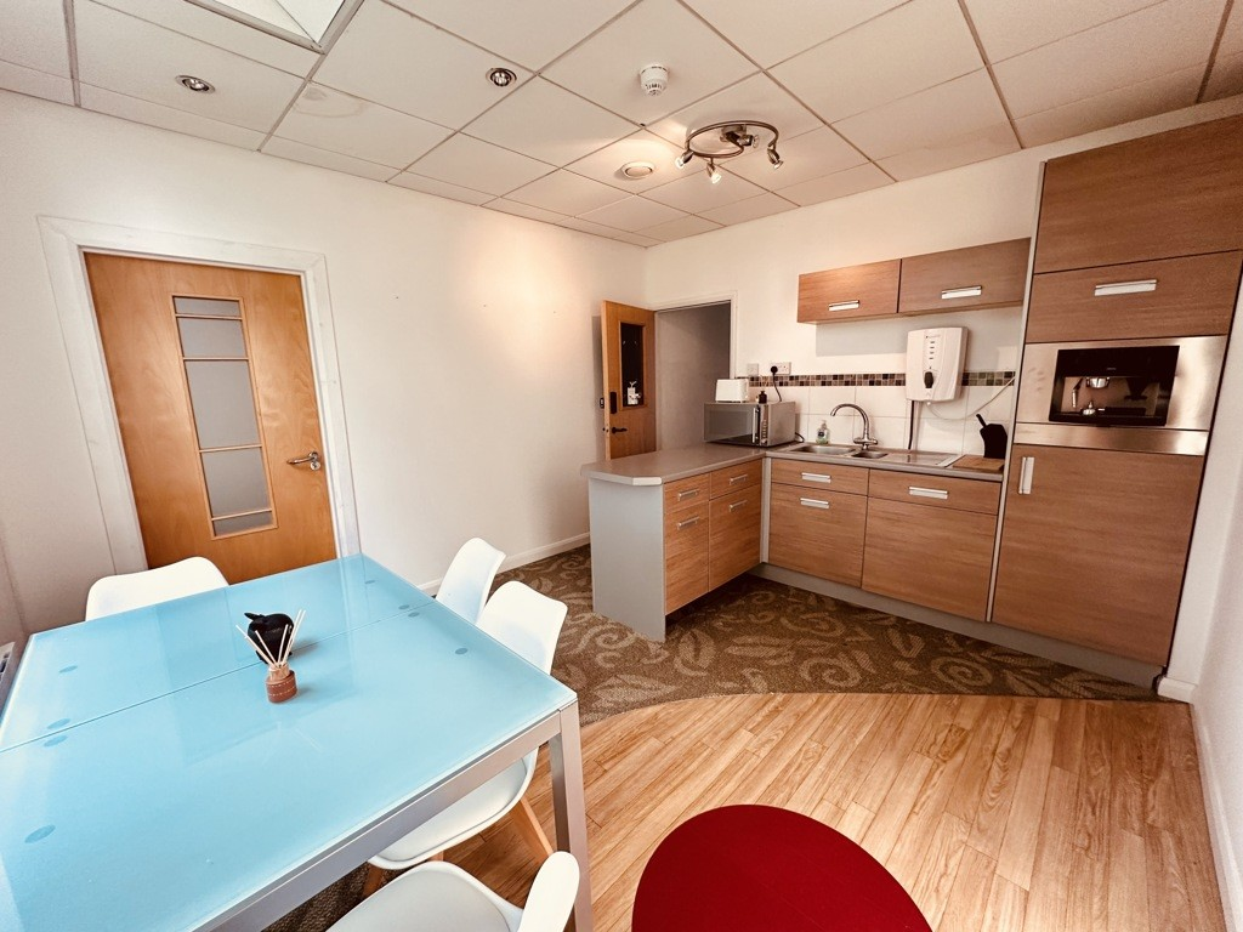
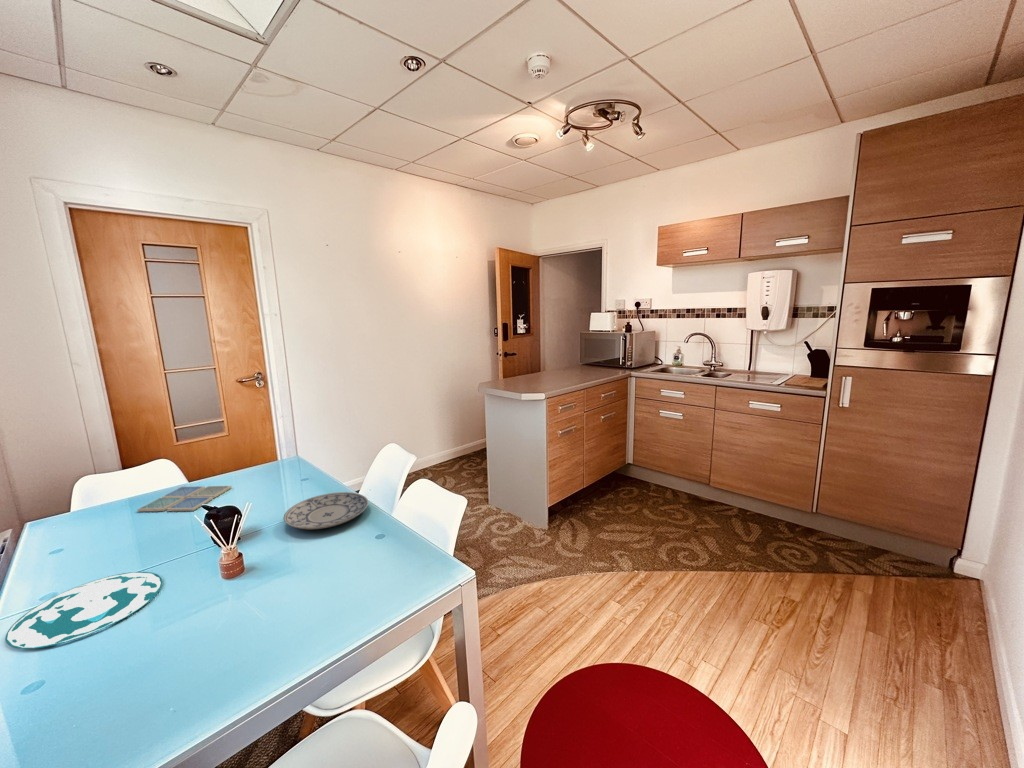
+ drink coaster (187, 497)
+ plate (327, 512)
+ plate (90, 601)
